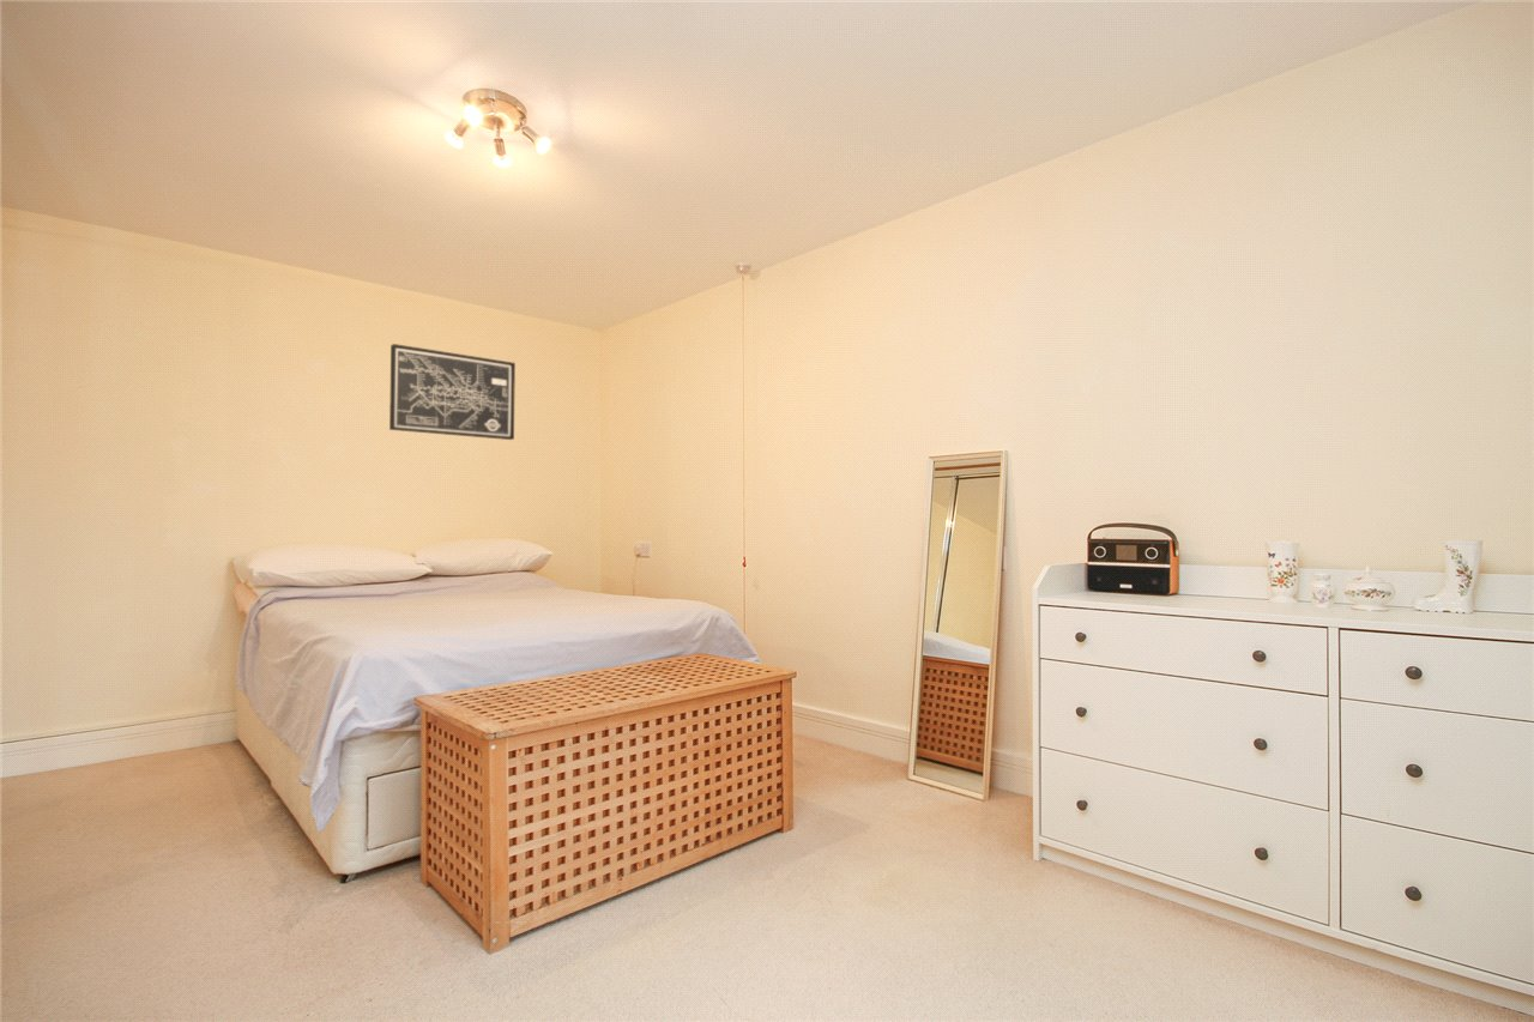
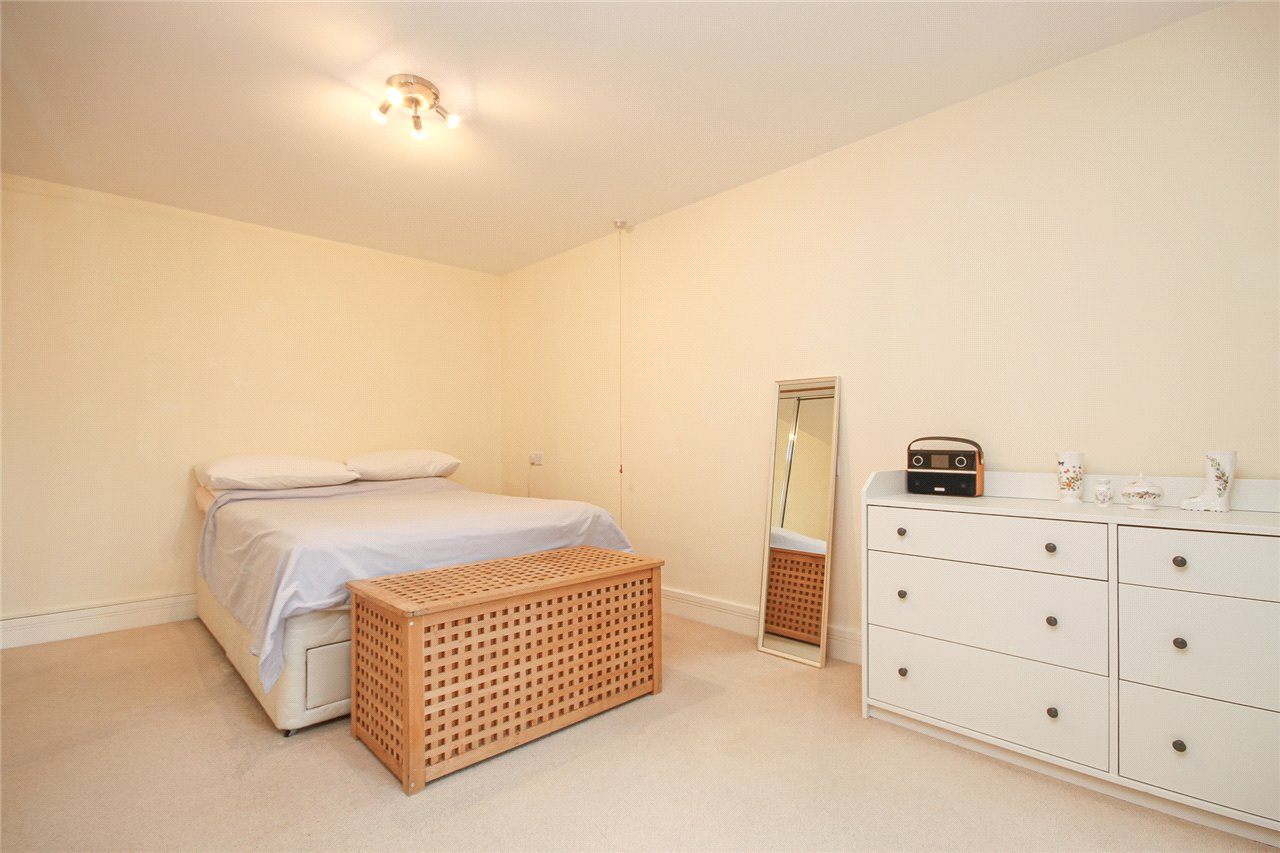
- wall art (455, 394)
